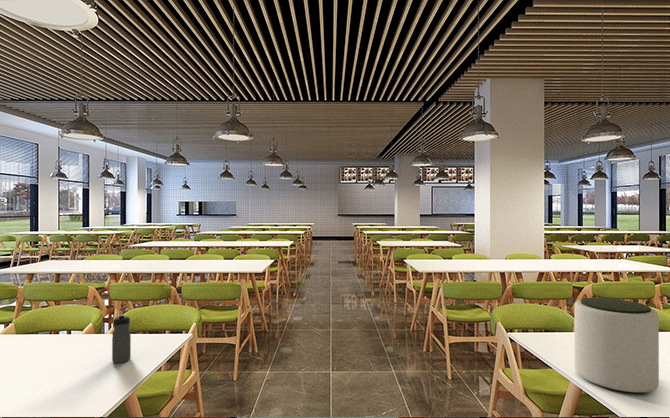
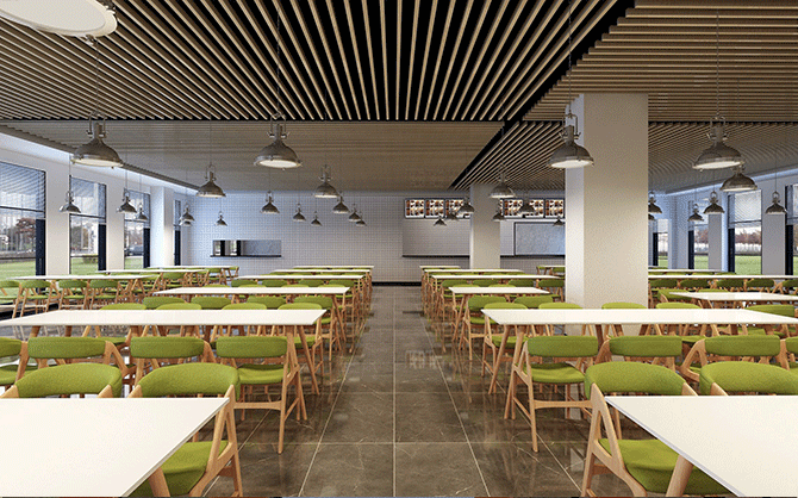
- water bottle (121, 337)
- plant pot (614, 341)
